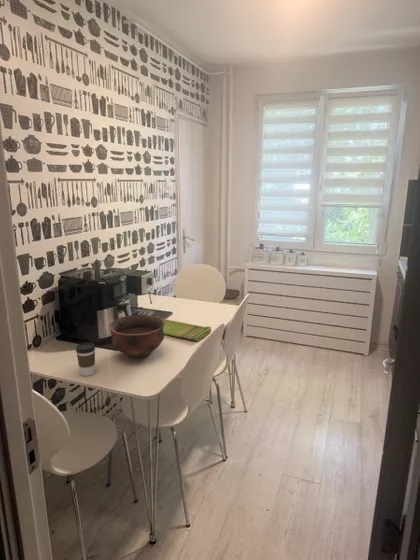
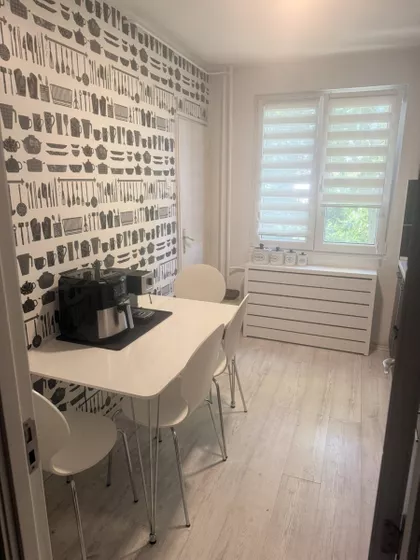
- bowl (137, 338)
- dish towel (175, 328)
- coffee cup (86, 359)
